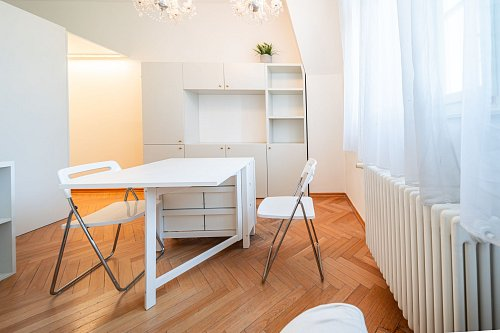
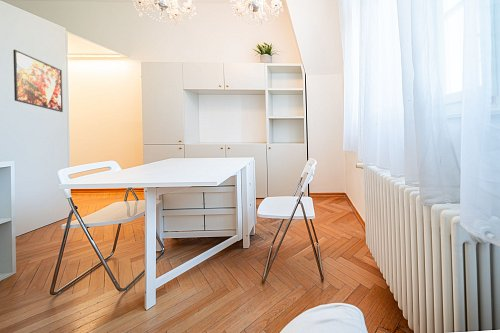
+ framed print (40, 83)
